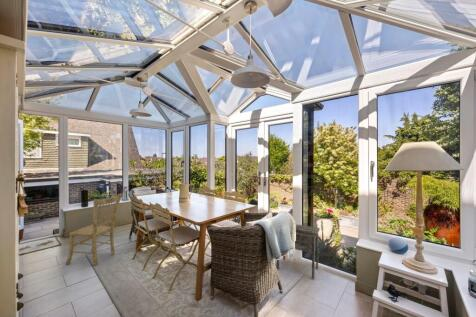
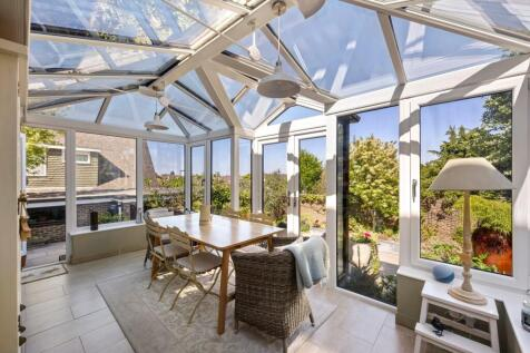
- dining chair (95, 226)
- side table (297, 248)
